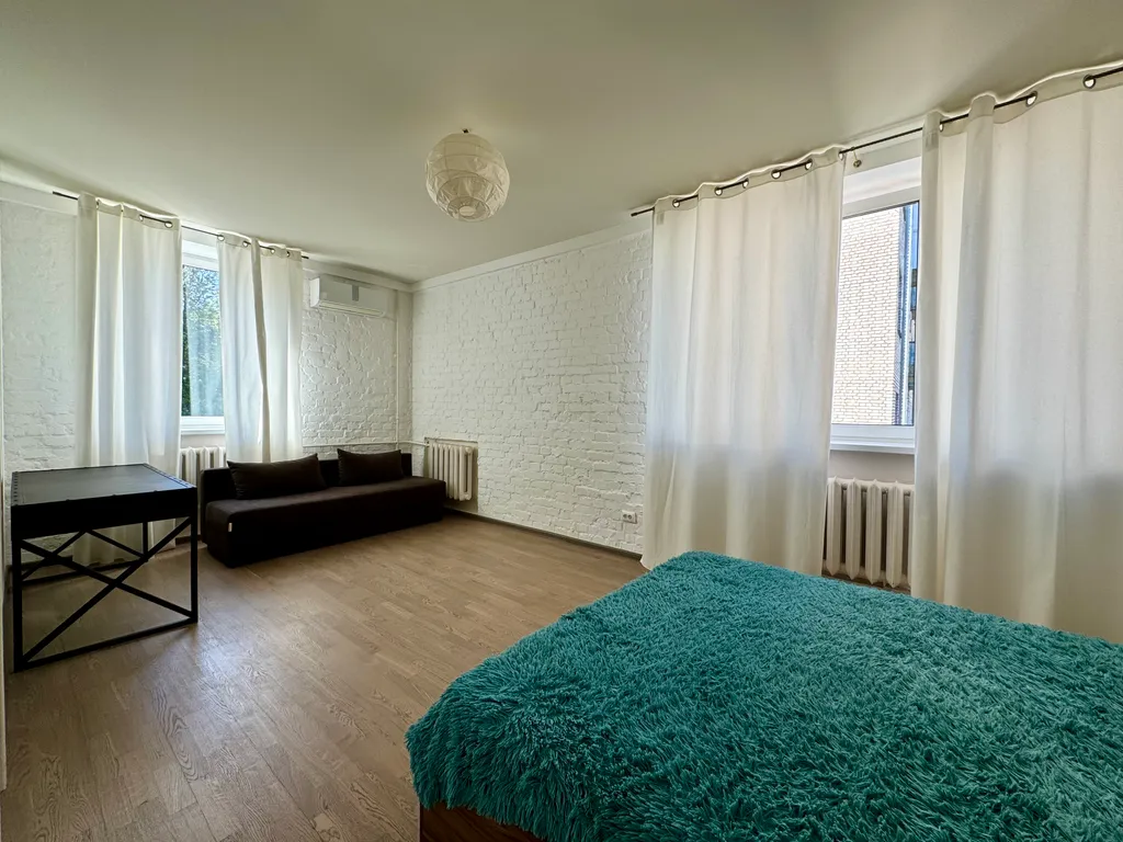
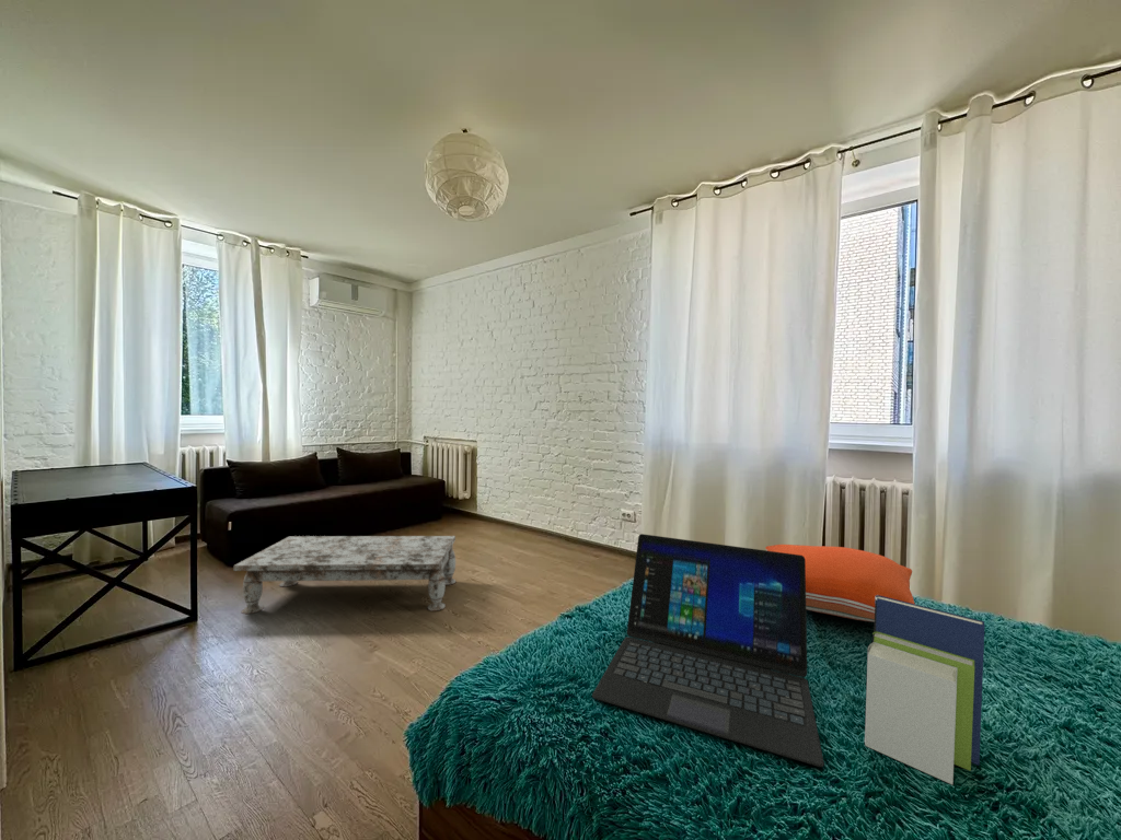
+ coffee table (358, 571)
+ book (924, 670)
+ laptop (707, 619)
+ pillow (829, 576)
